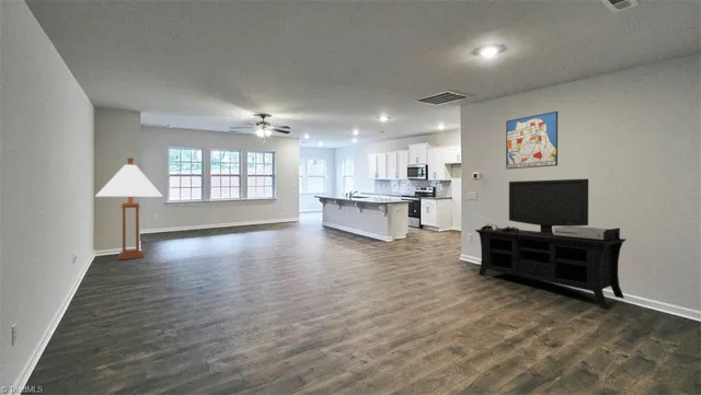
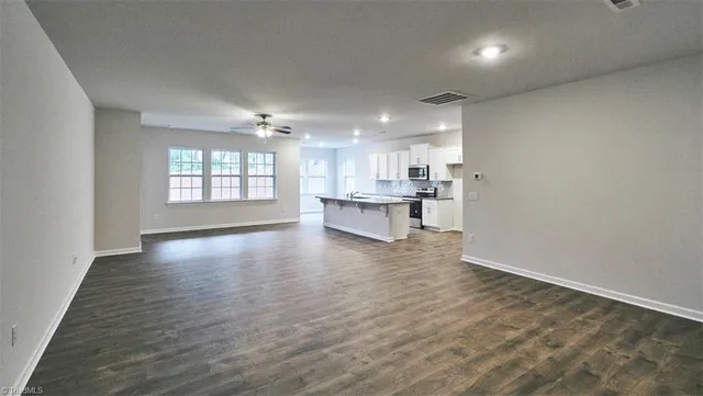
- wall art (530, 141)
- lamp (130, 207)
- media console (541, 233)
